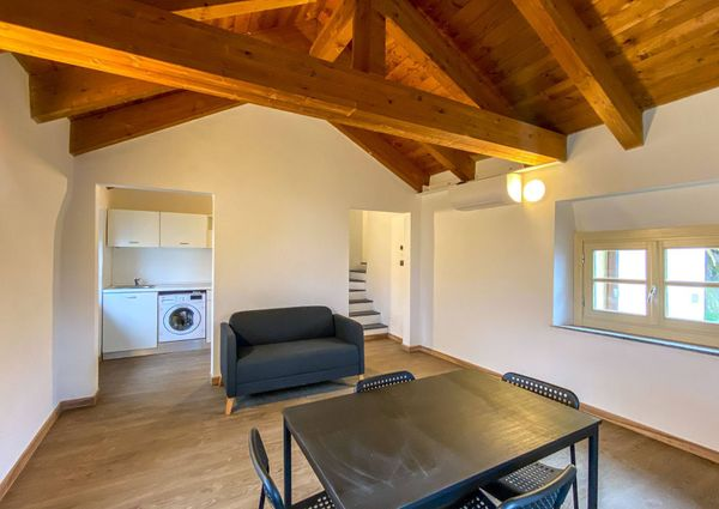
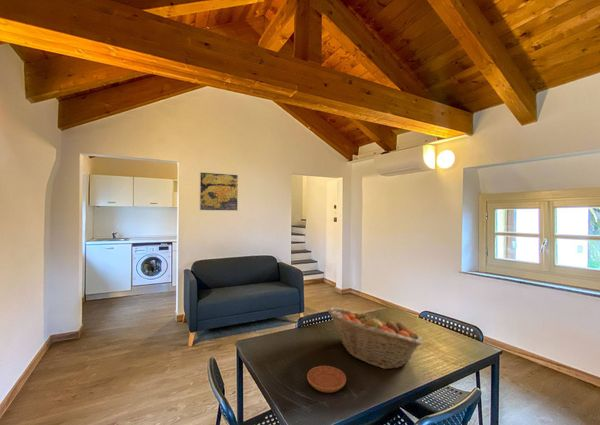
+ fruit basket (371, 331)
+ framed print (219, 192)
+ saucer (326, 379)
